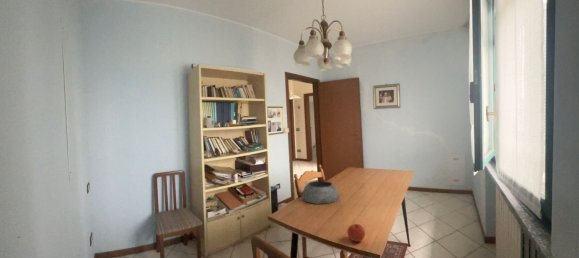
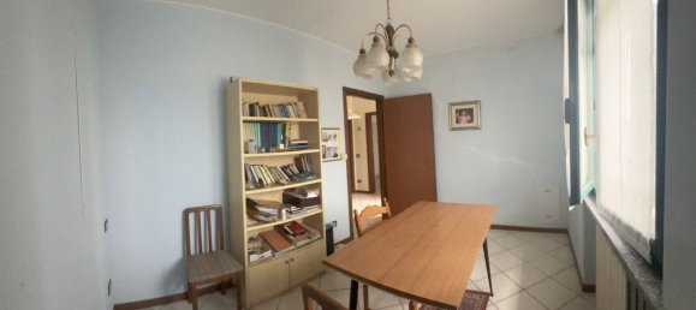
- apple (356, 231)
- plant pot (320, 190)
